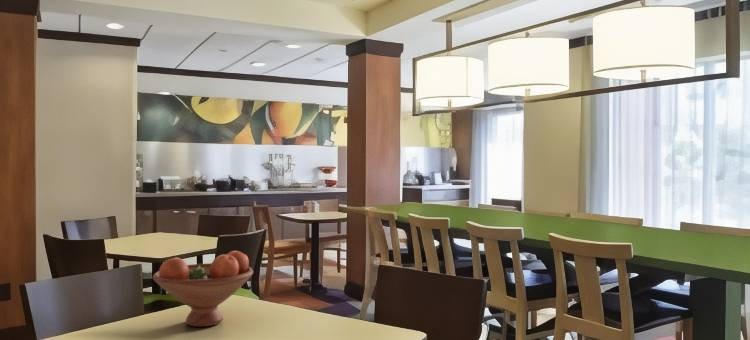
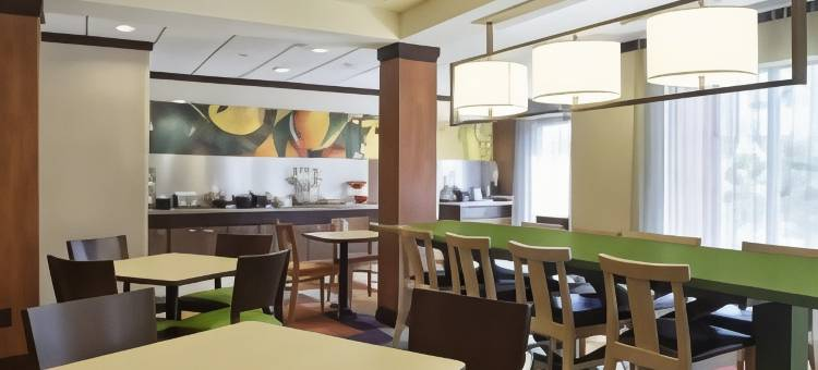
- fruit bowl (204, 287)
